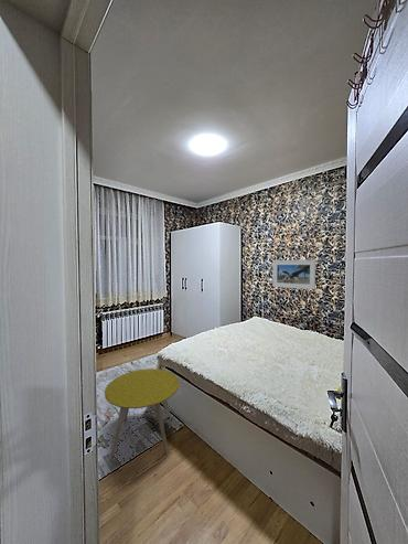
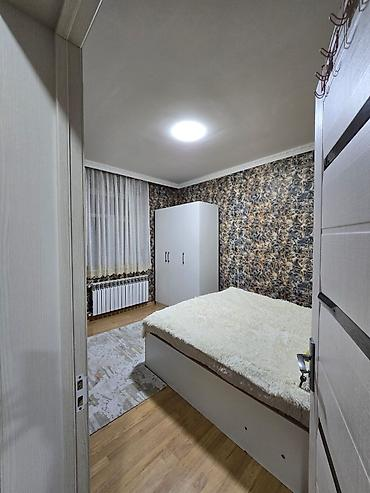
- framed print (292, 274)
- side table (141, 407)
